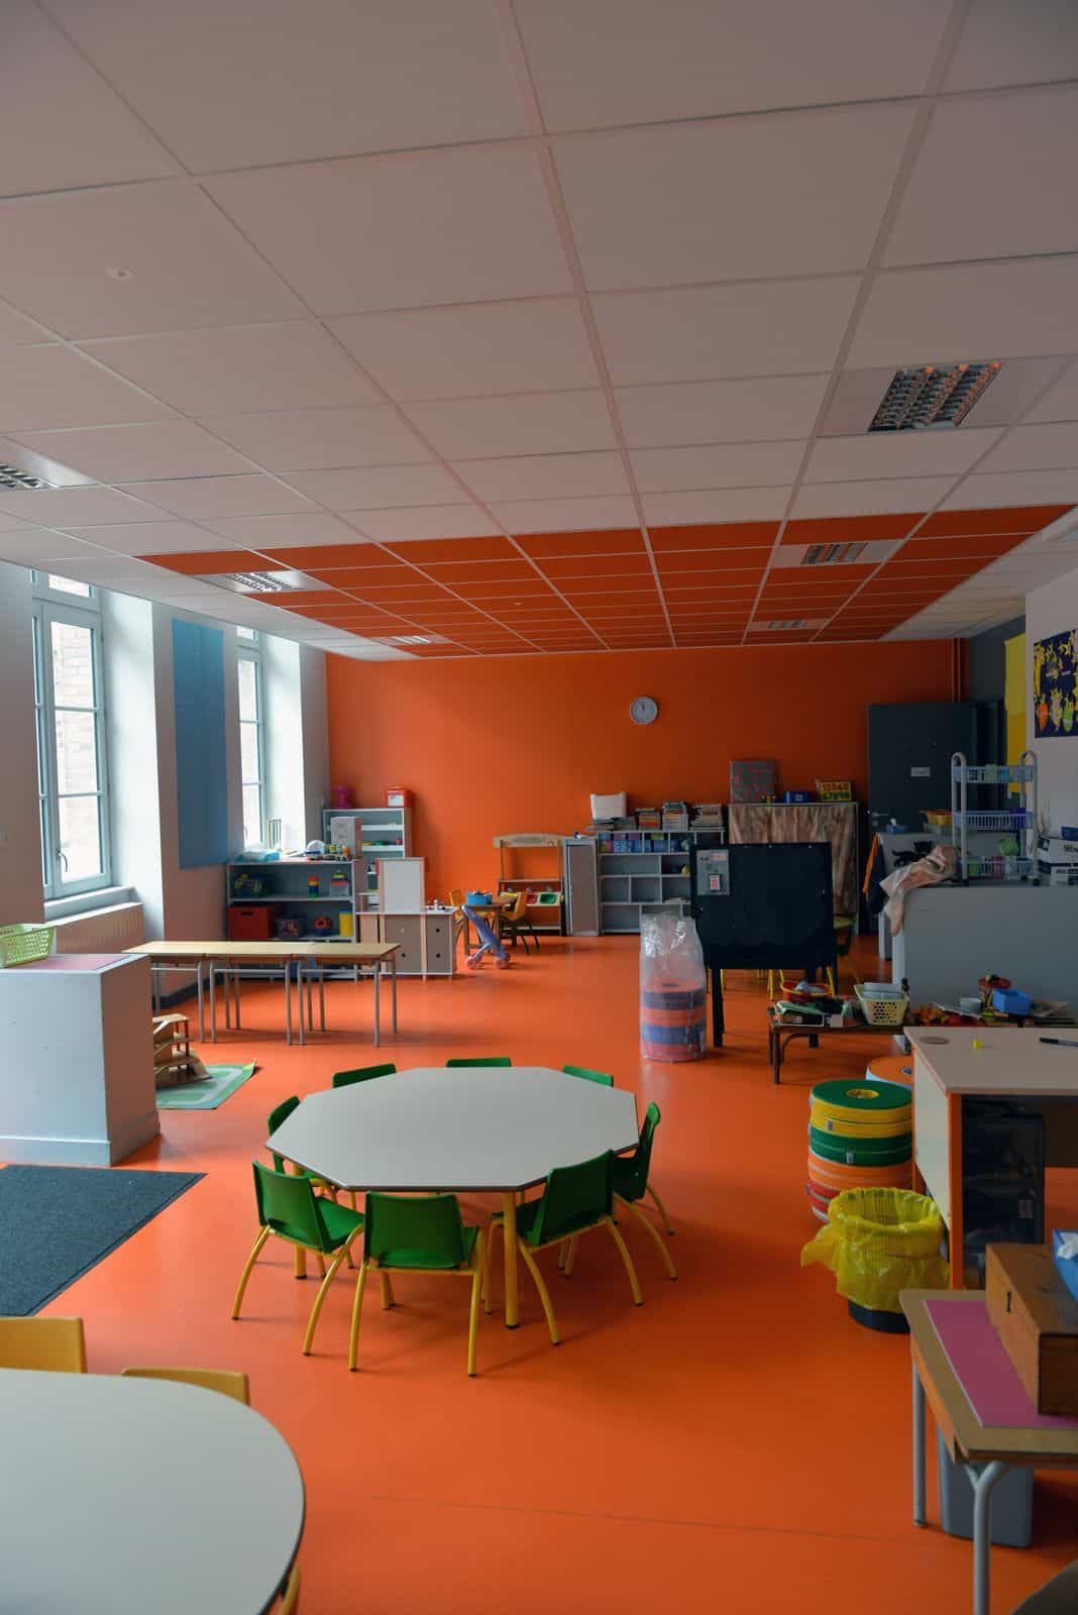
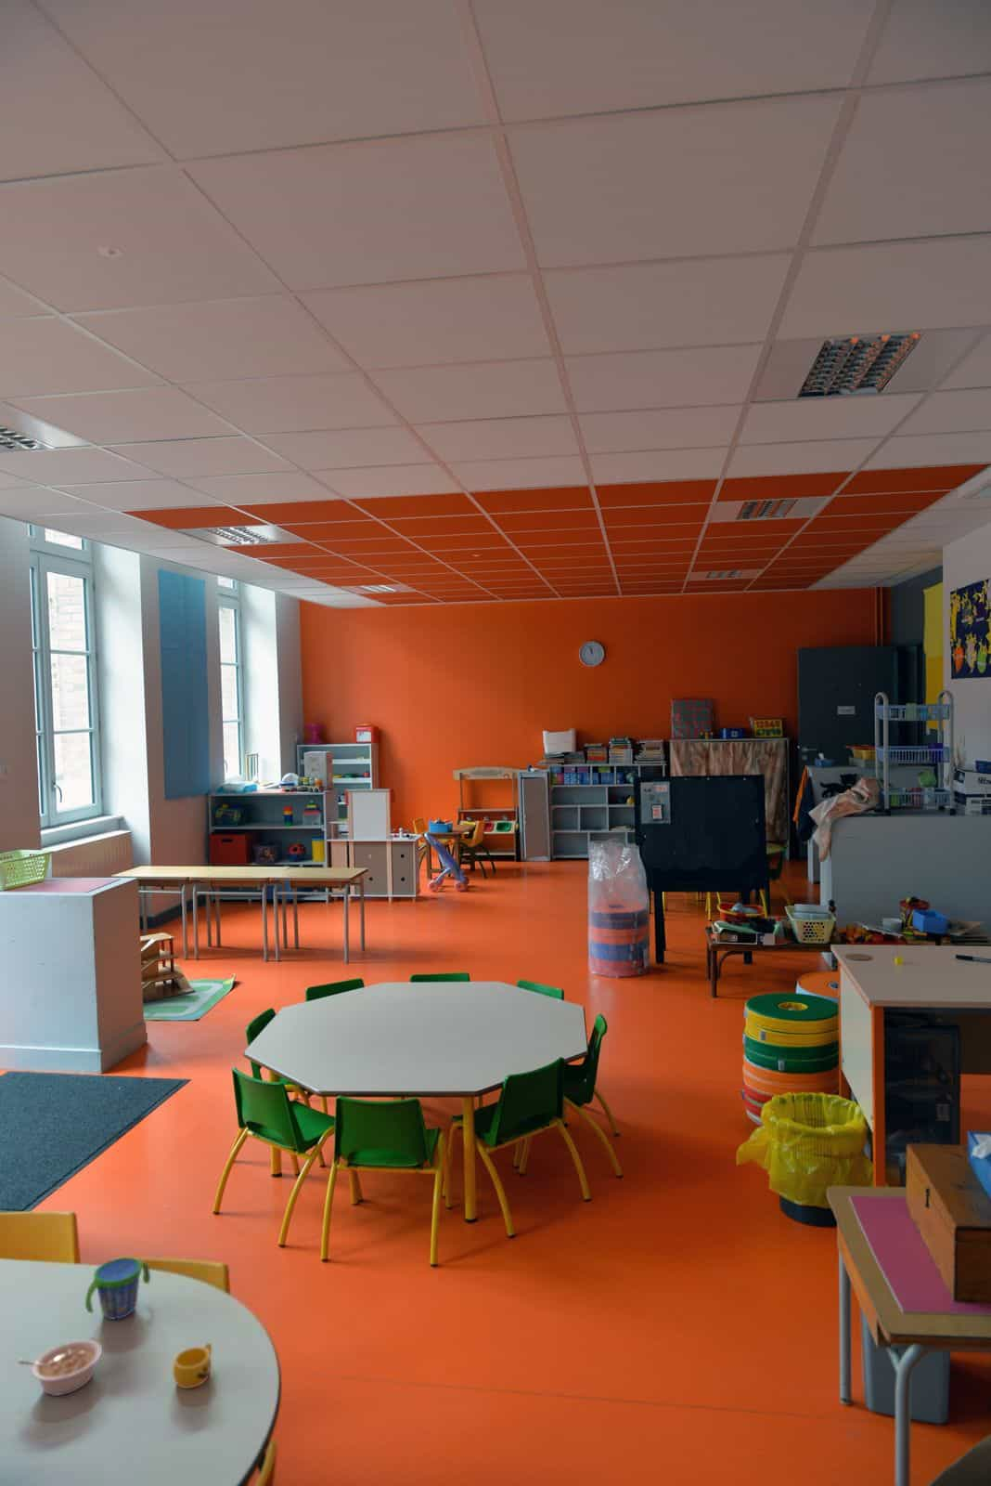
+ snack cup (118, 1290)
+ cup (196, 1364)
+ legume (64, 1369)
